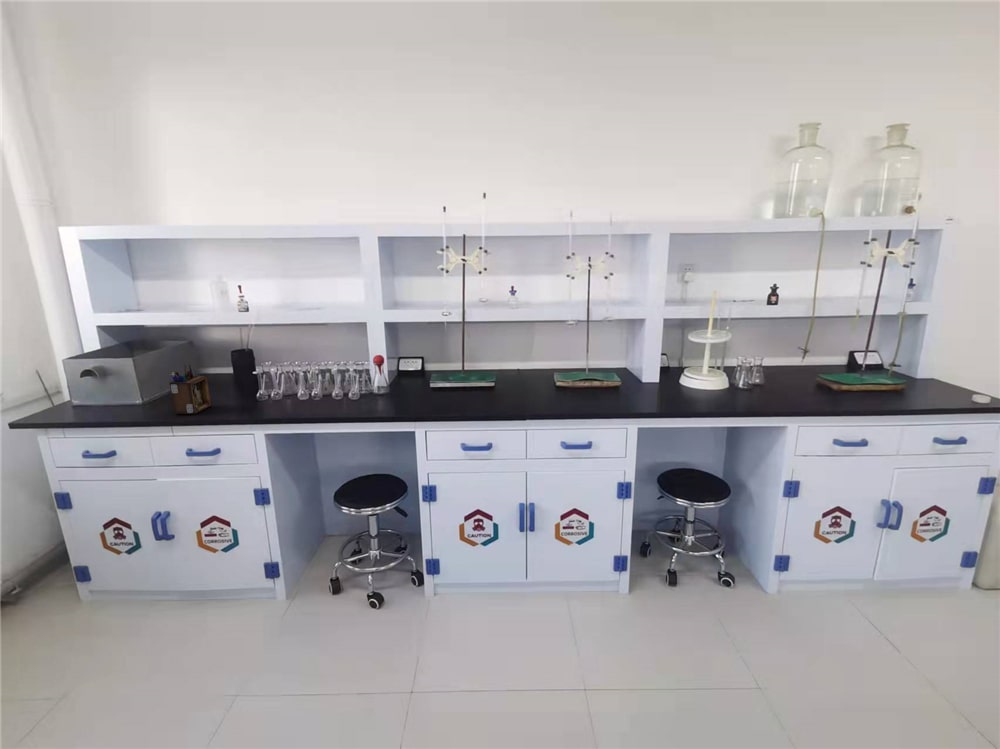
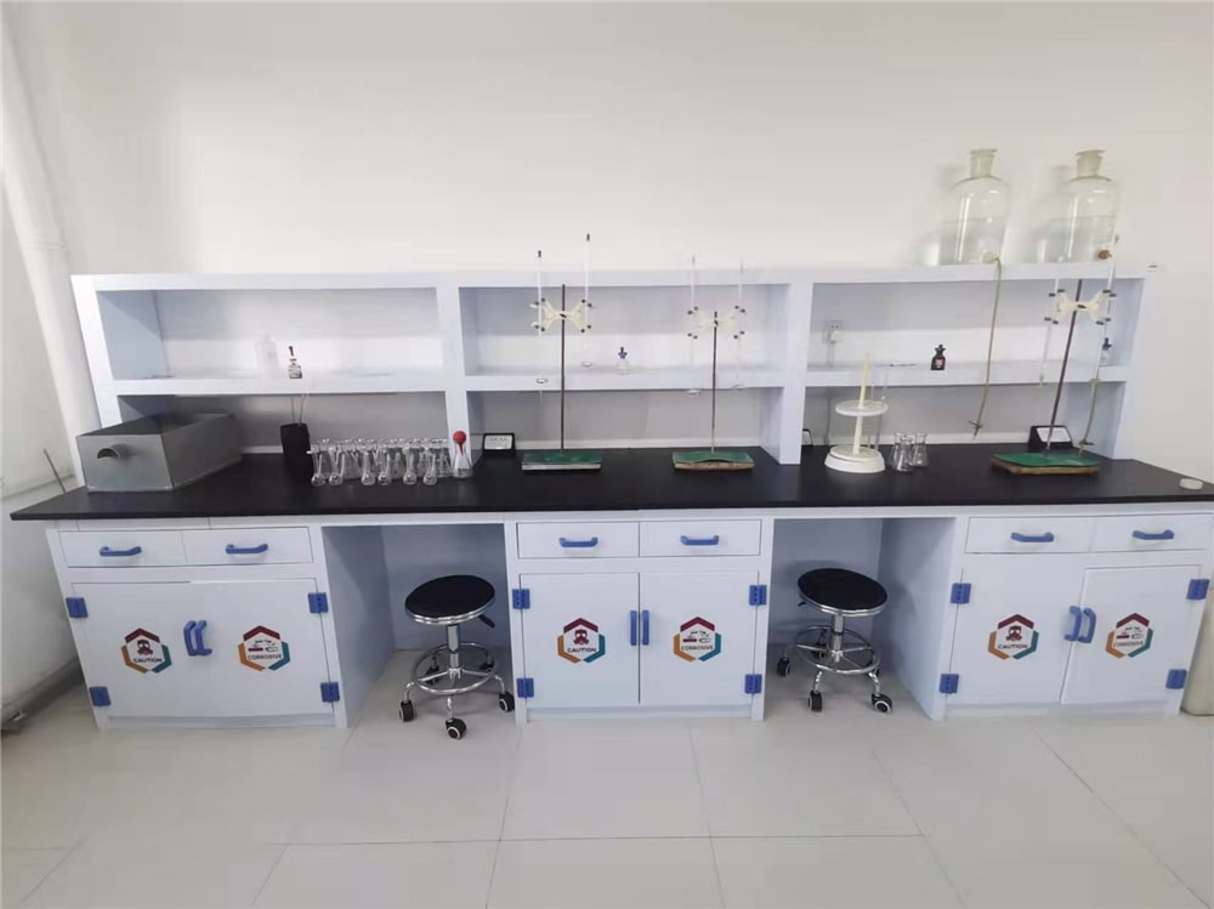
- desk organizer (190, 388)
